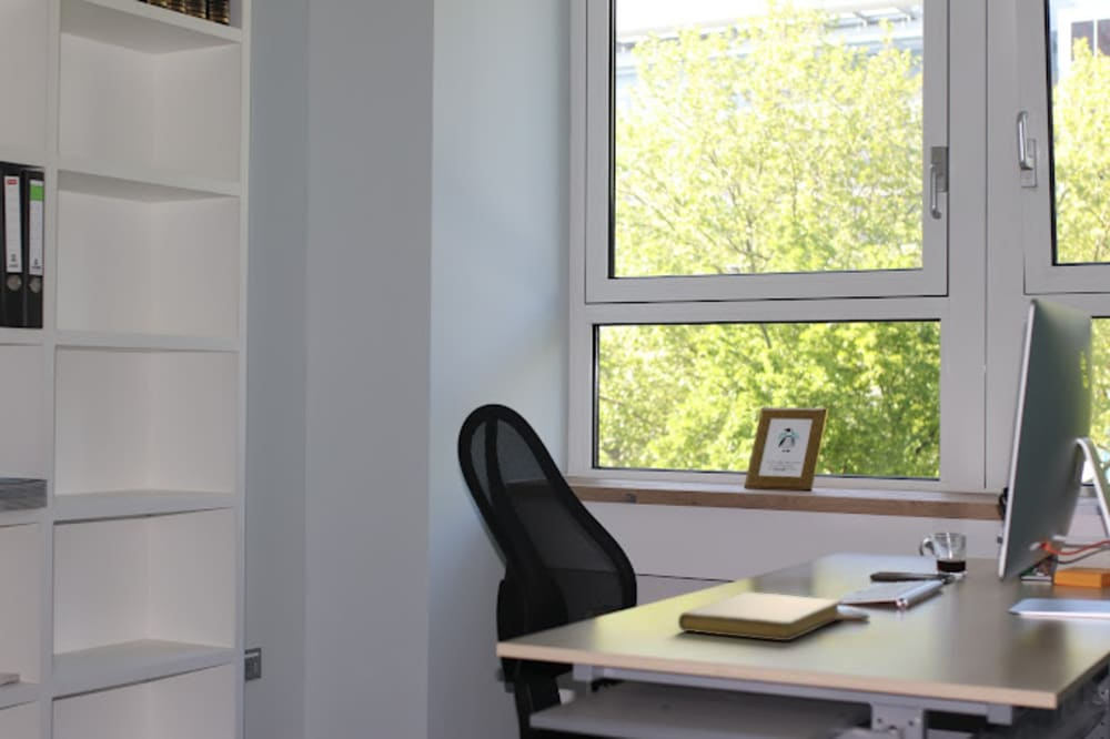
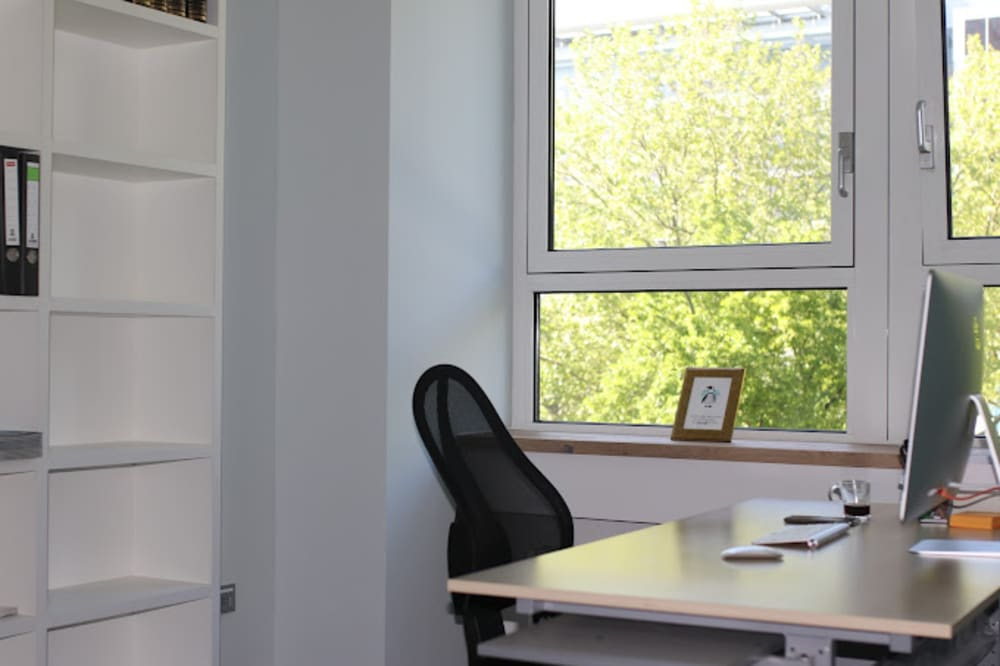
- notebook (763, 614)
